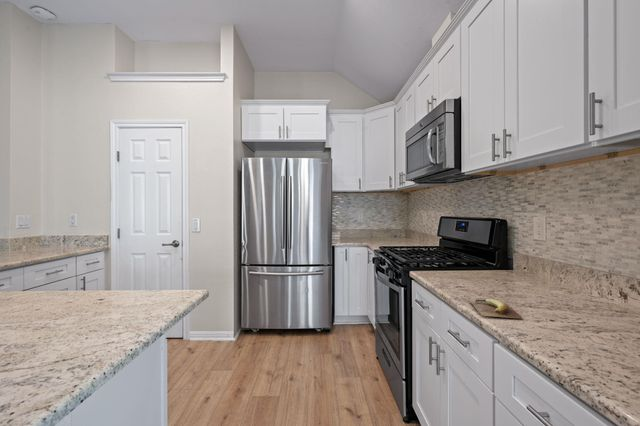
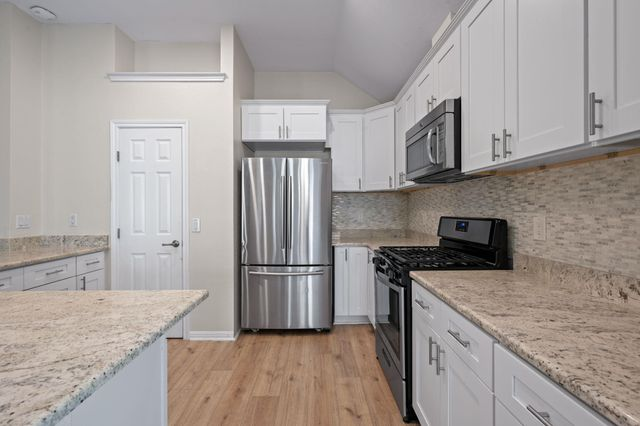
- banana (494, 306)
